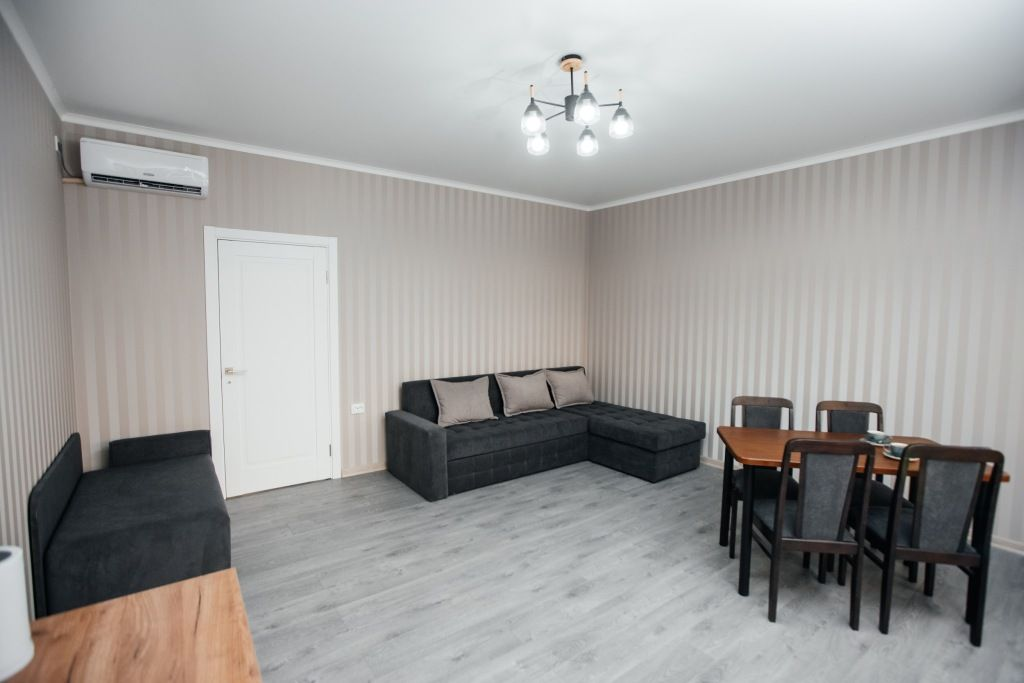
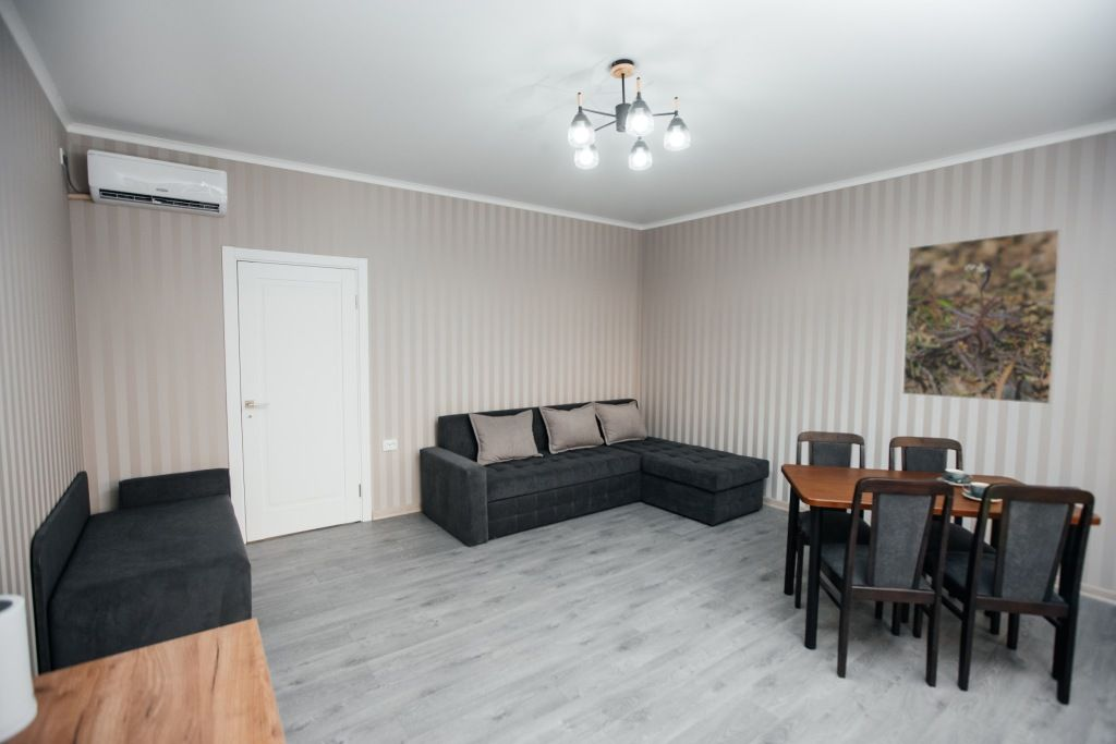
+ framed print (973, 319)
